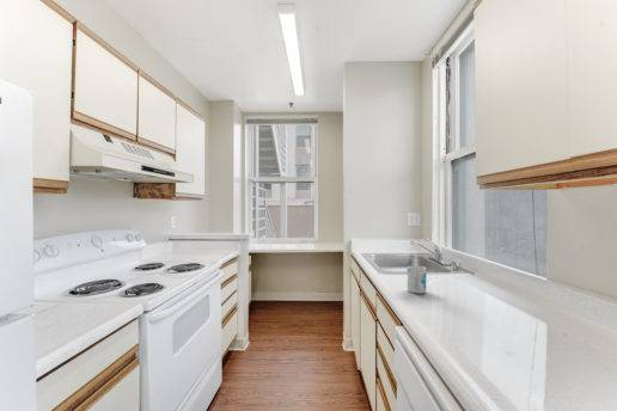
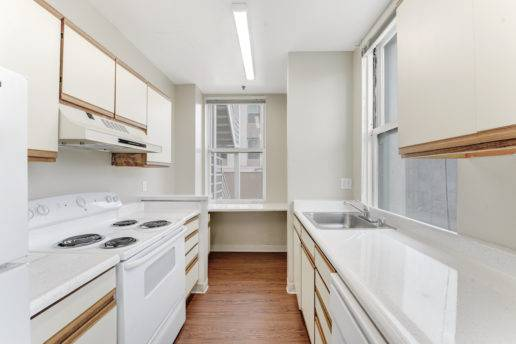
- mug (416, 280)
